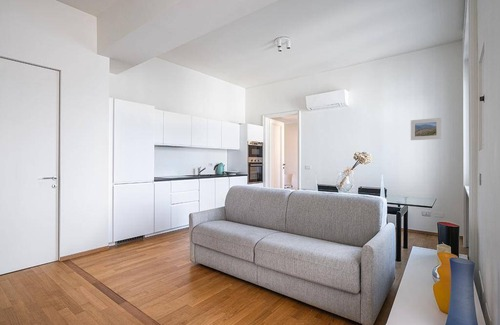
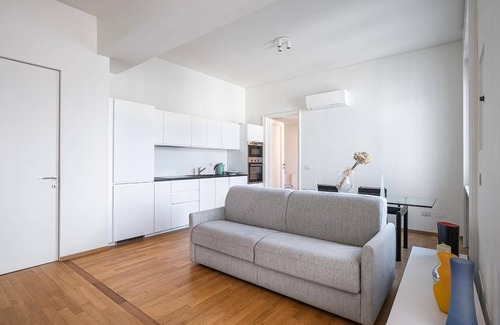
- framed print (425, 129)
